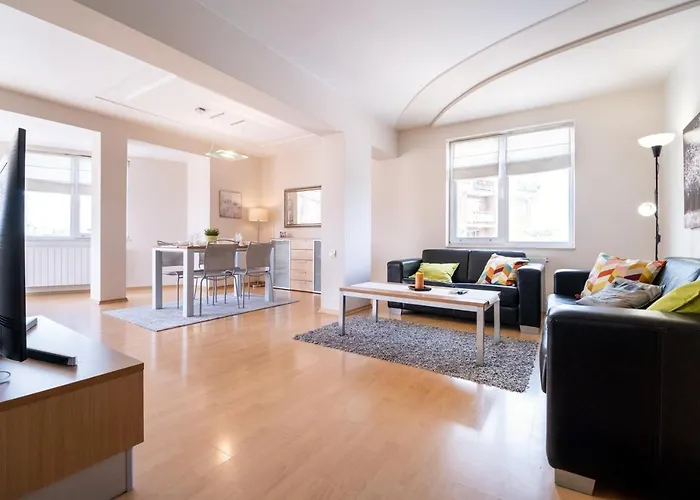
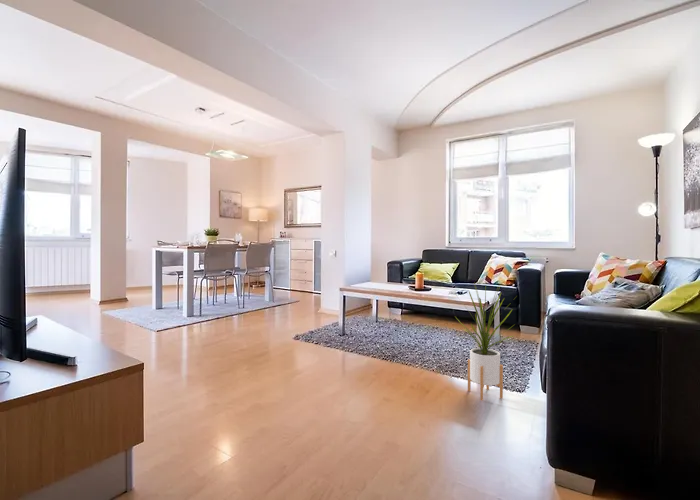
+ house plant (483, 338)
